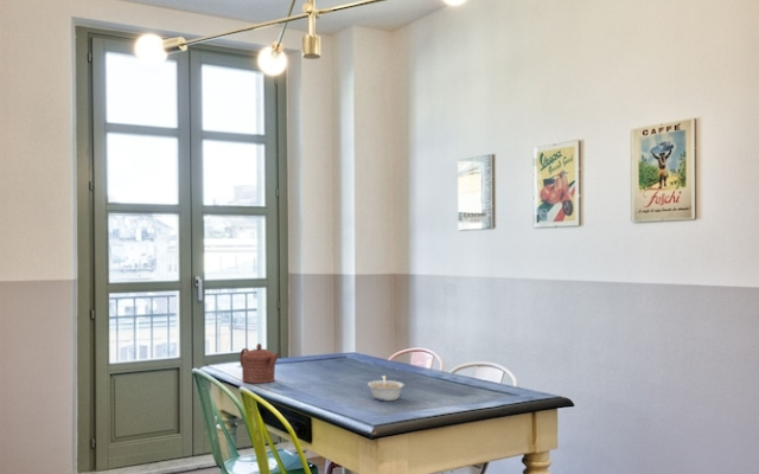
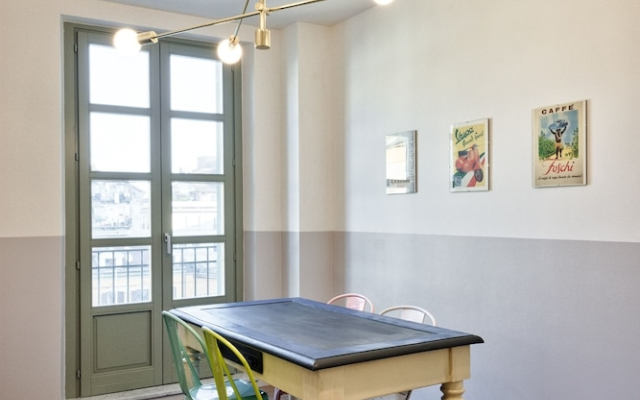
- legume (384, 389)
- teapot (259, 361)
